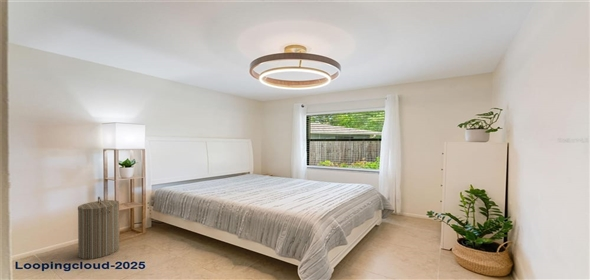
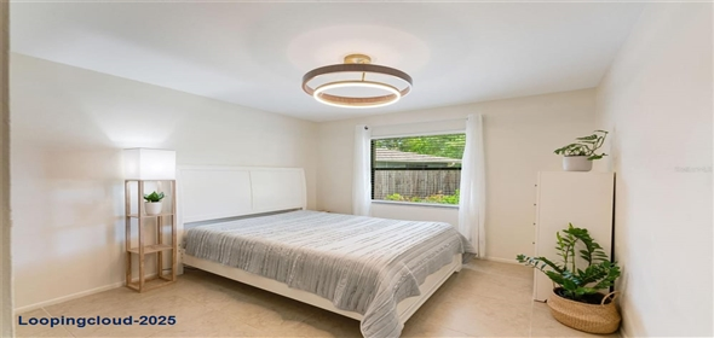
- laundry hamper (99, 224)
